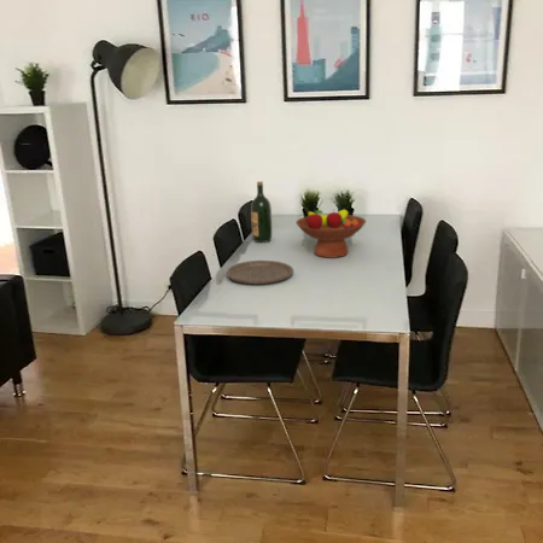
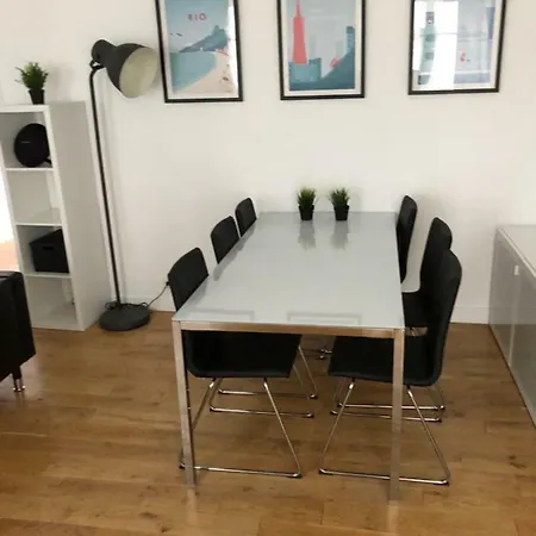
- wine bottle (261, 211)
- fruit bowl (331, 230)
- plate (259, 272)
